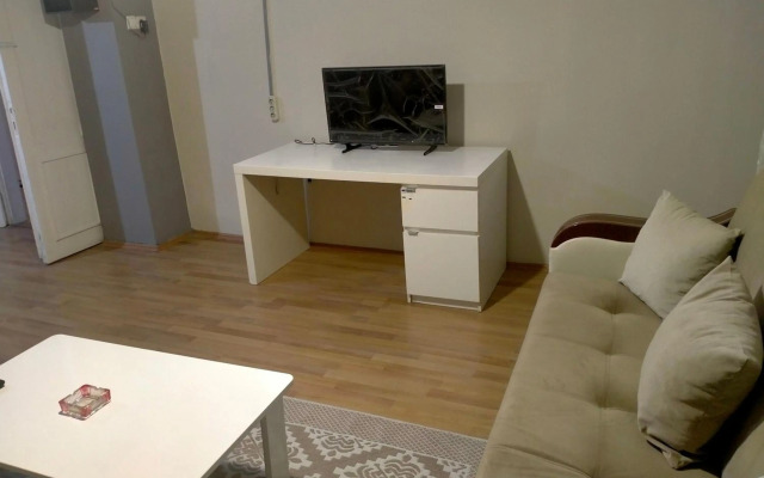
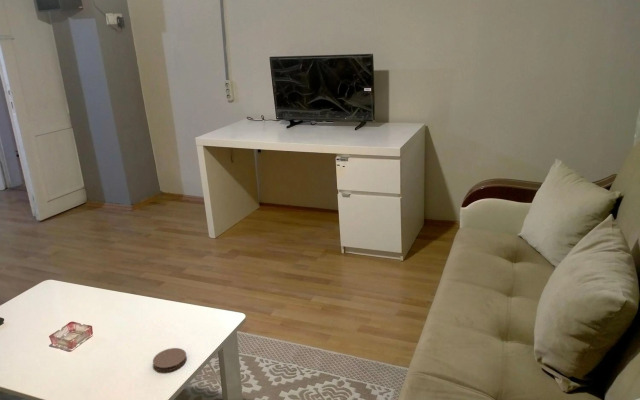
+ coaster (169, 359)
